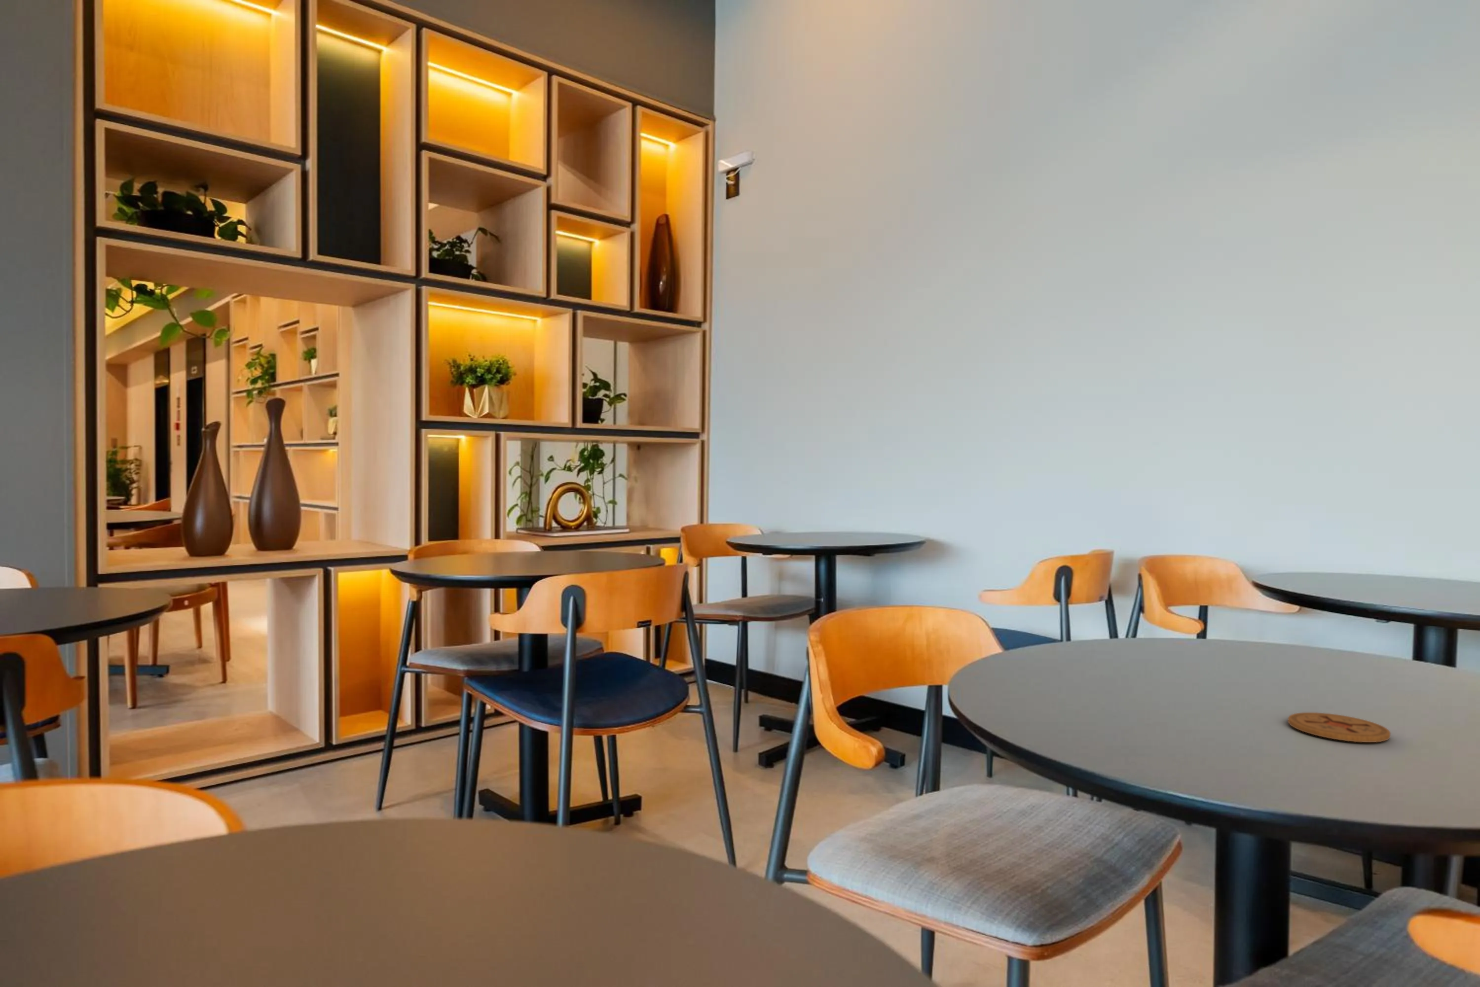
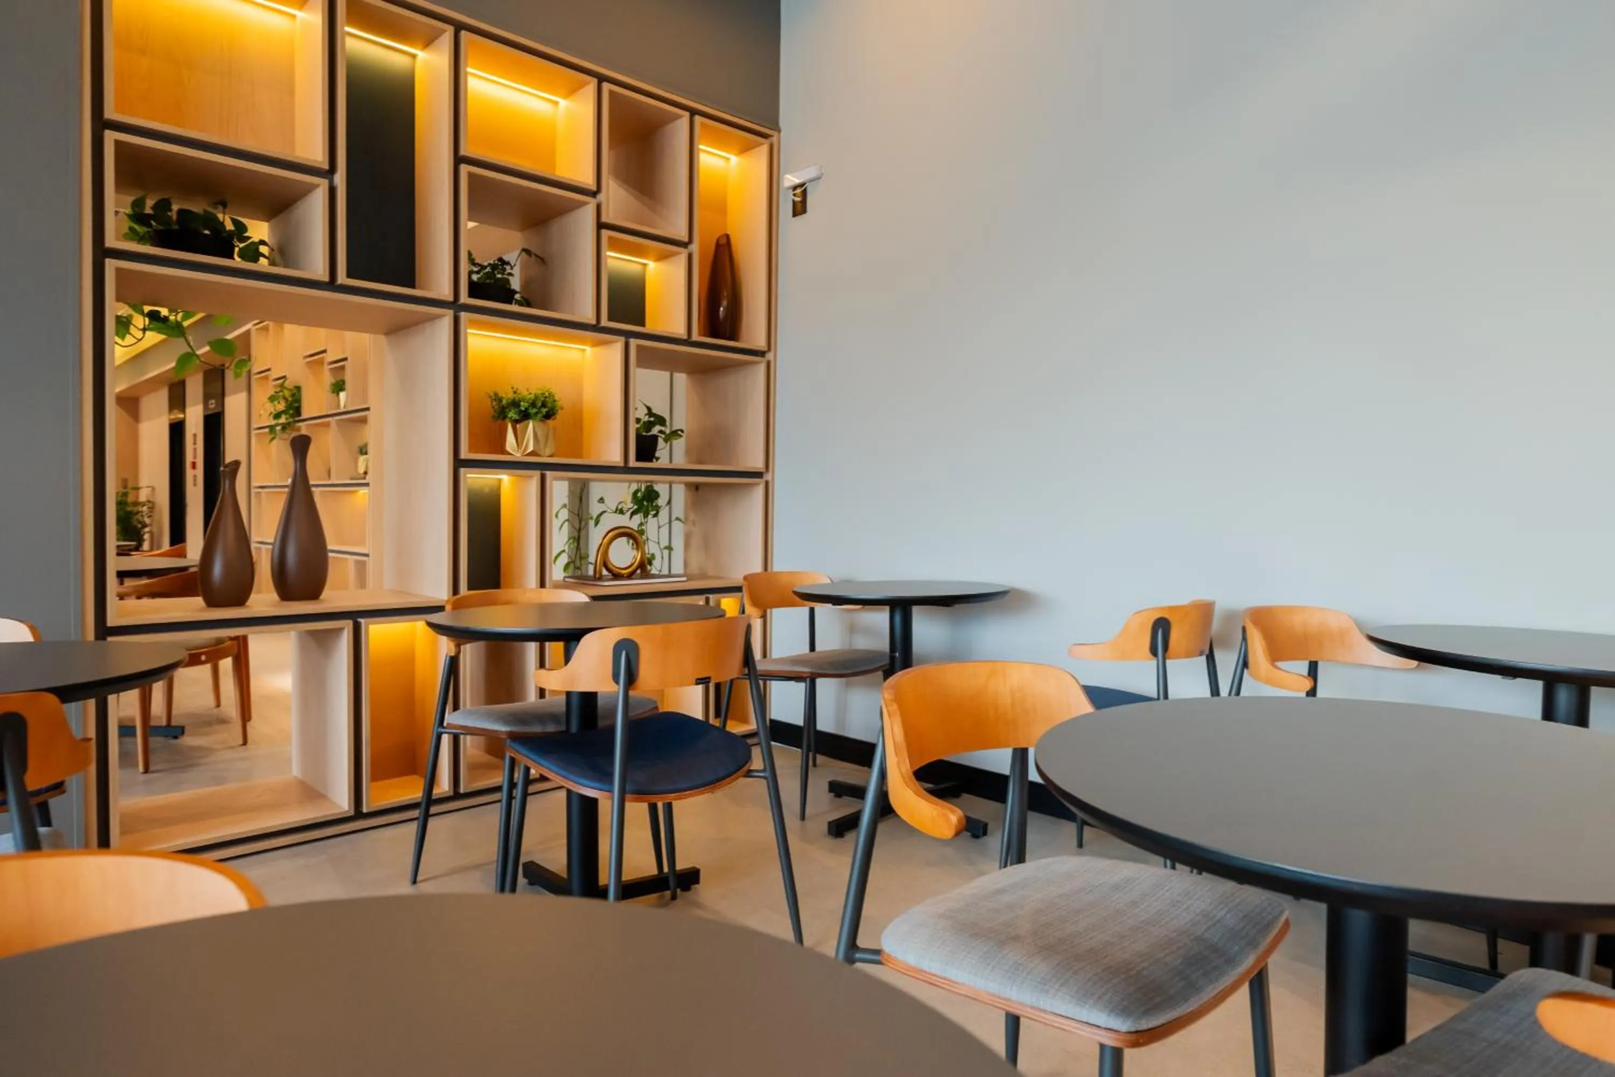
- coaster (1338, 727)
